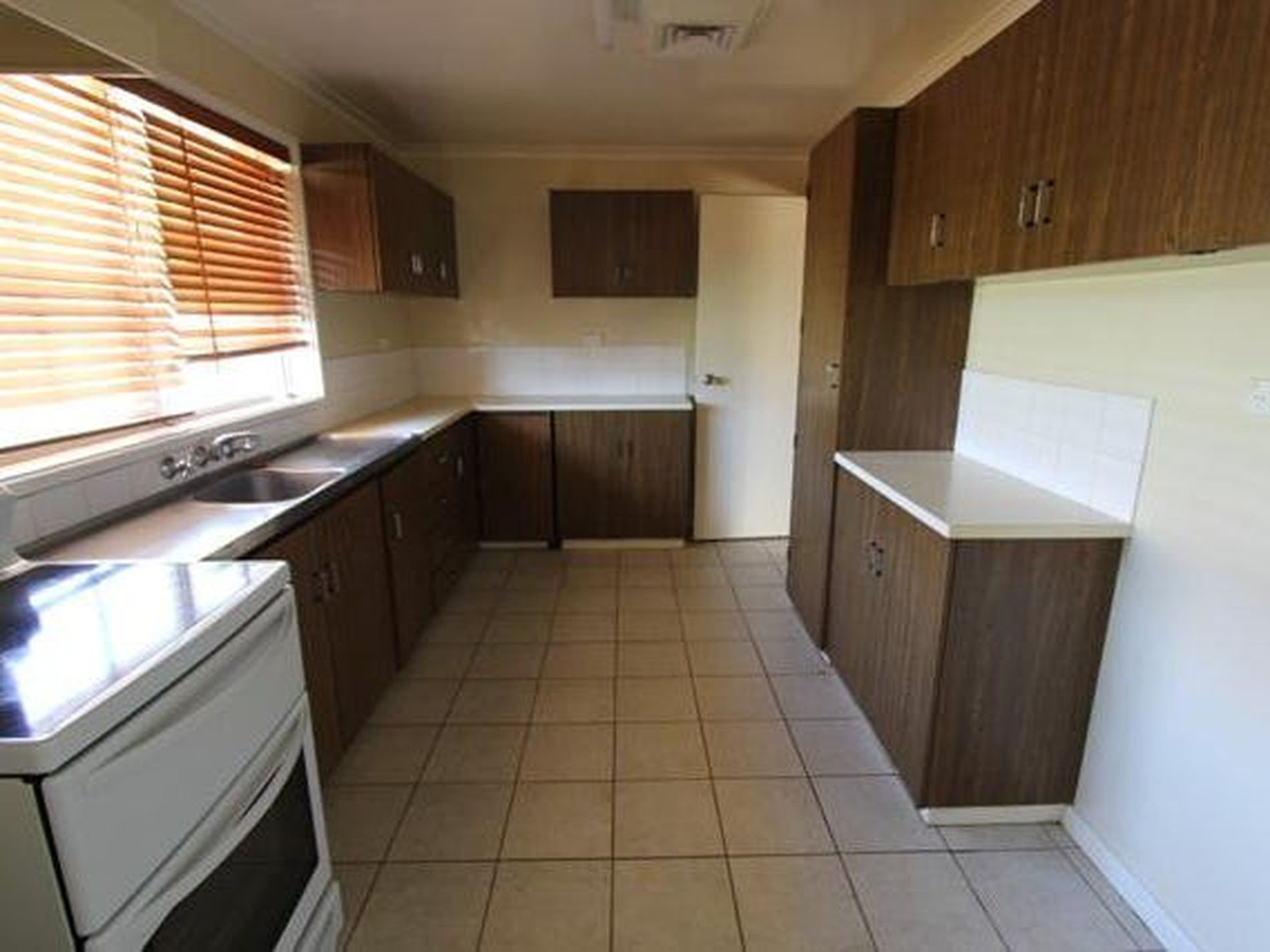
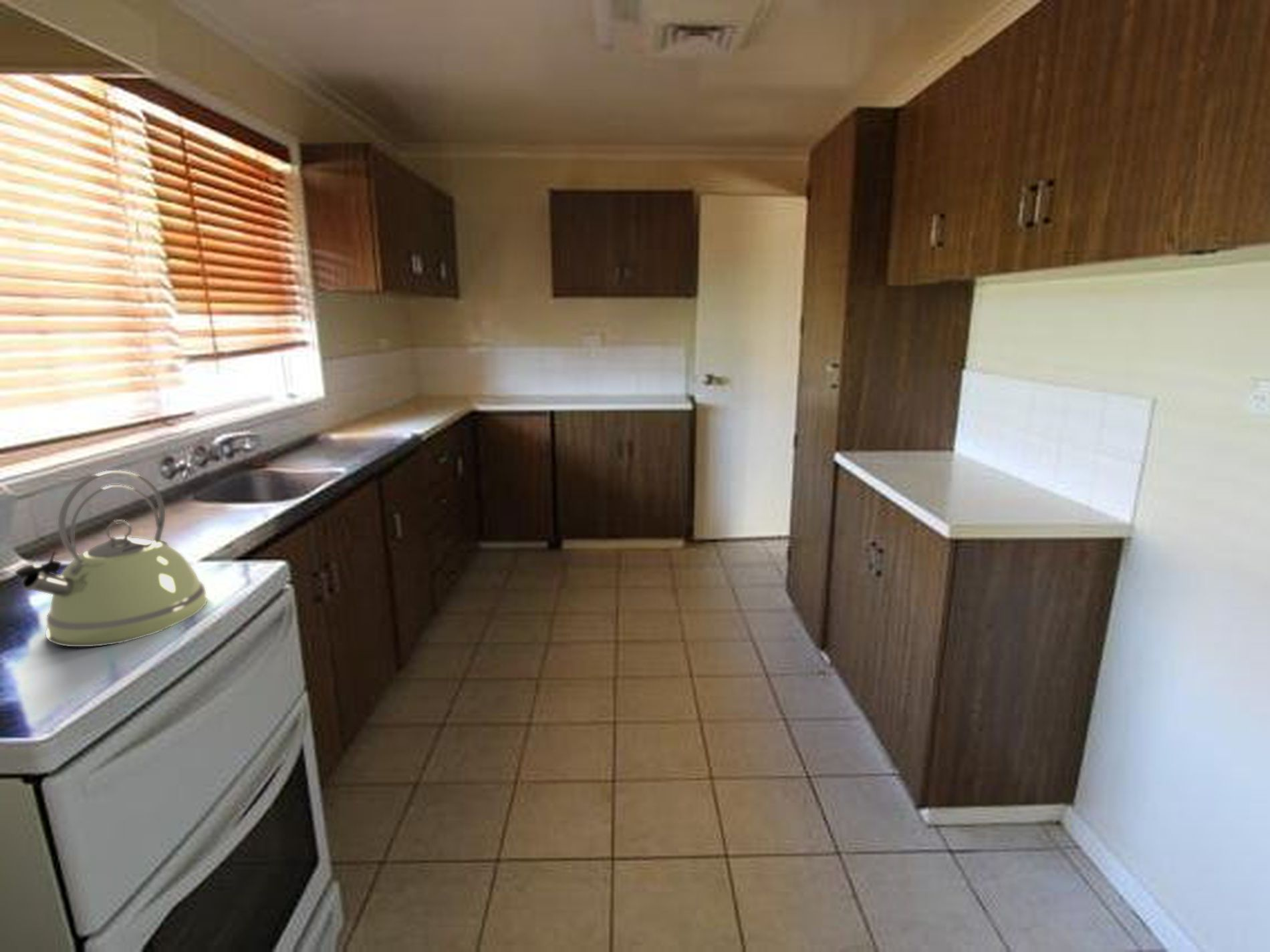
+ kettle (110, 548)
